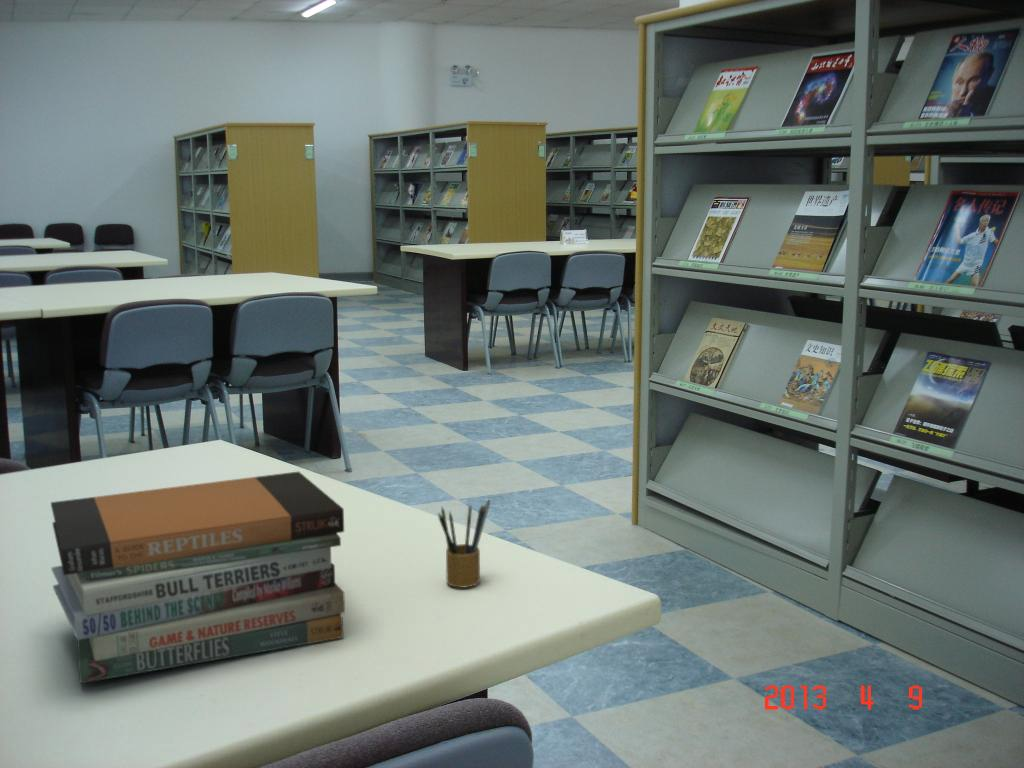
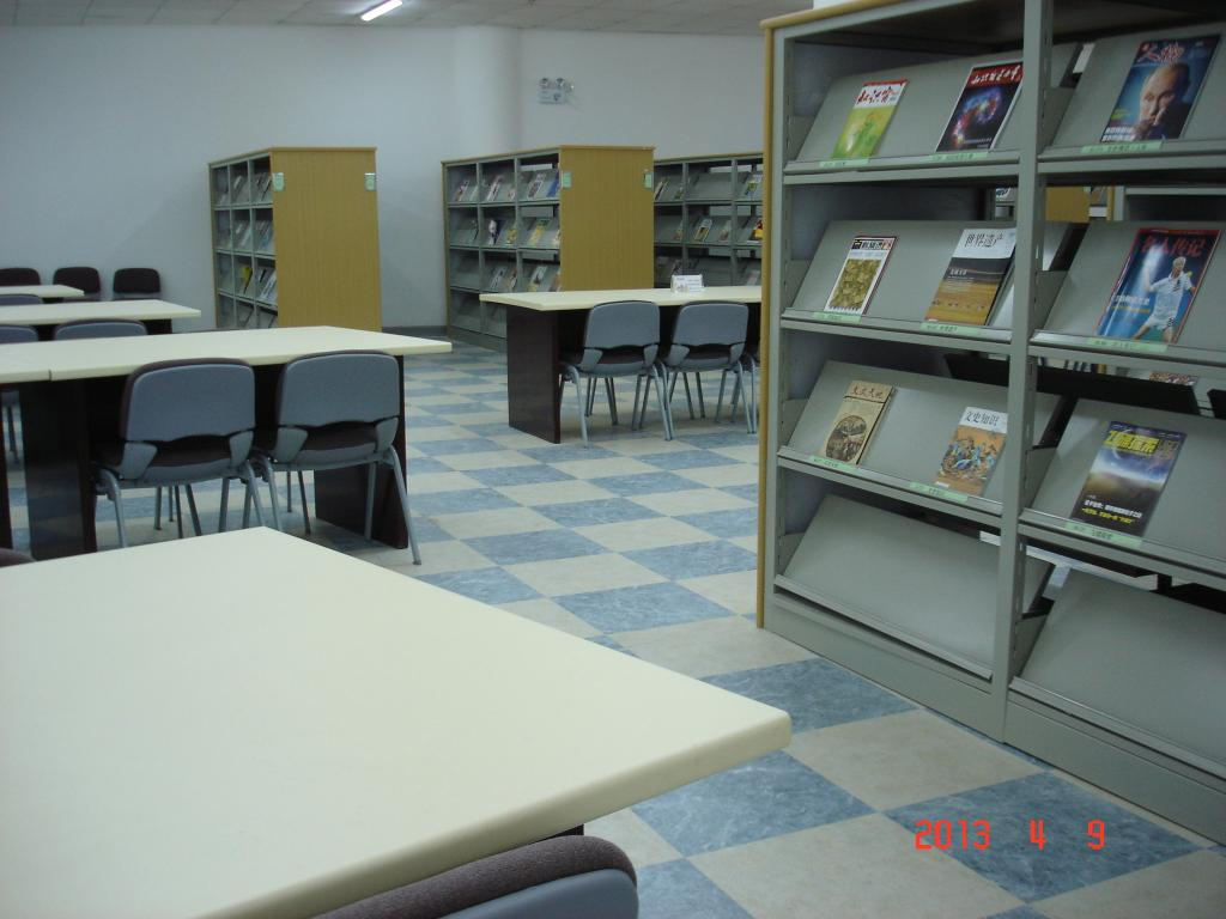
- pencil box (461, 544)
- book stack (198, 569)
